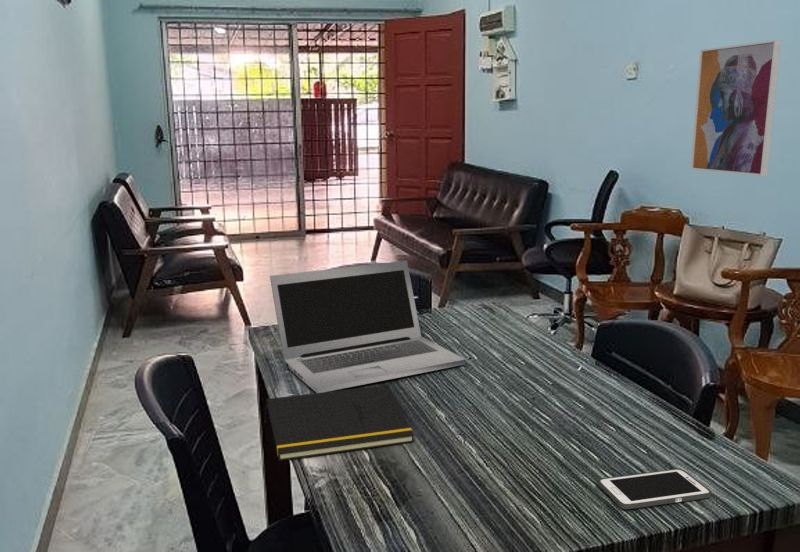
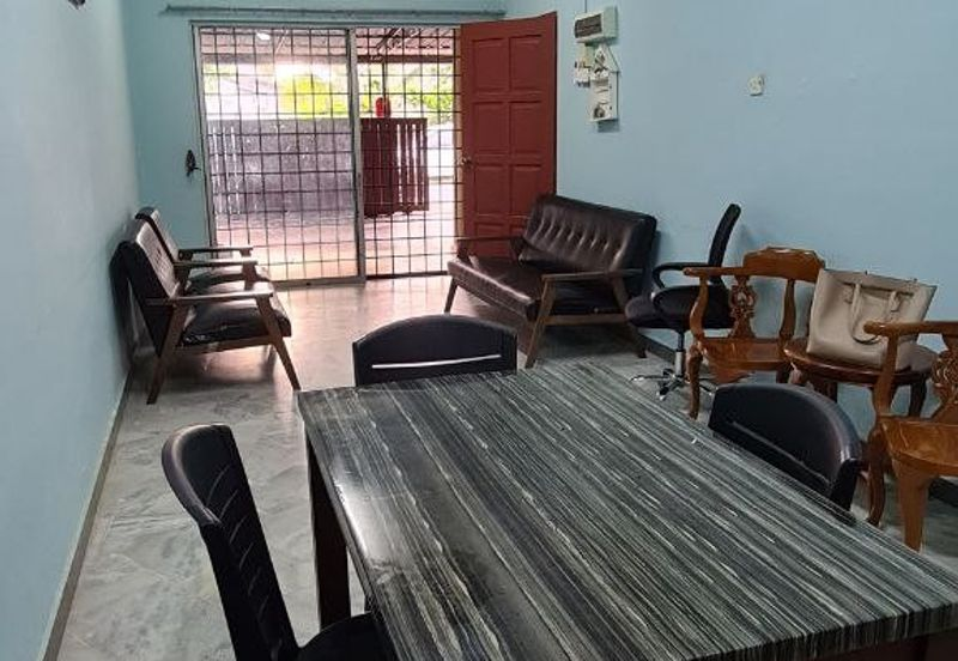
- laptop (366, 320)
- notepad (338, 419)
- cell phone (653, 488)
- wall art (732, 110)
